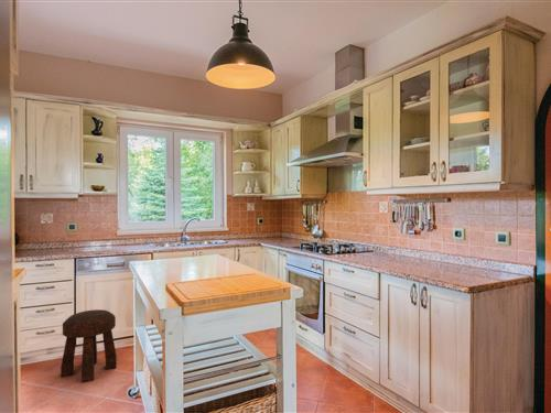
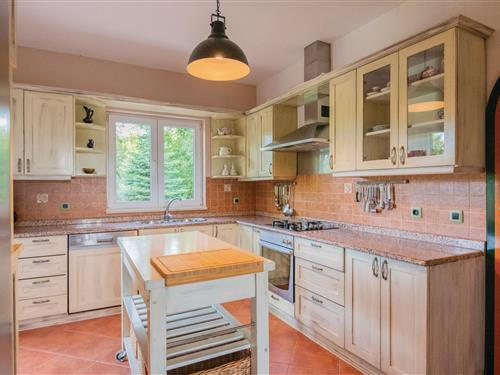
- stool (89, 341)
